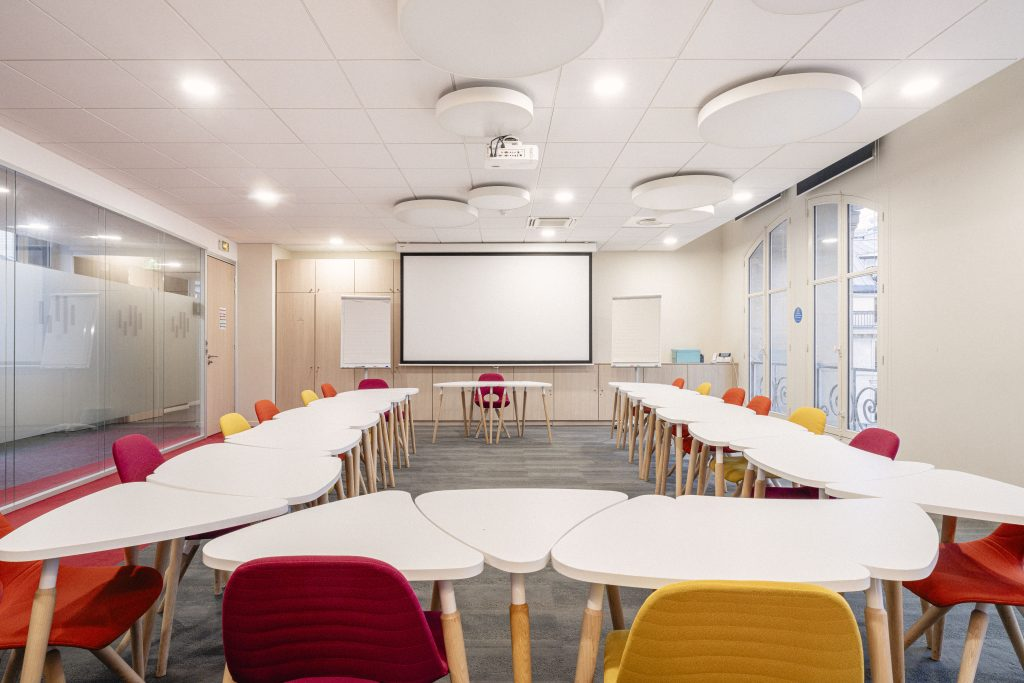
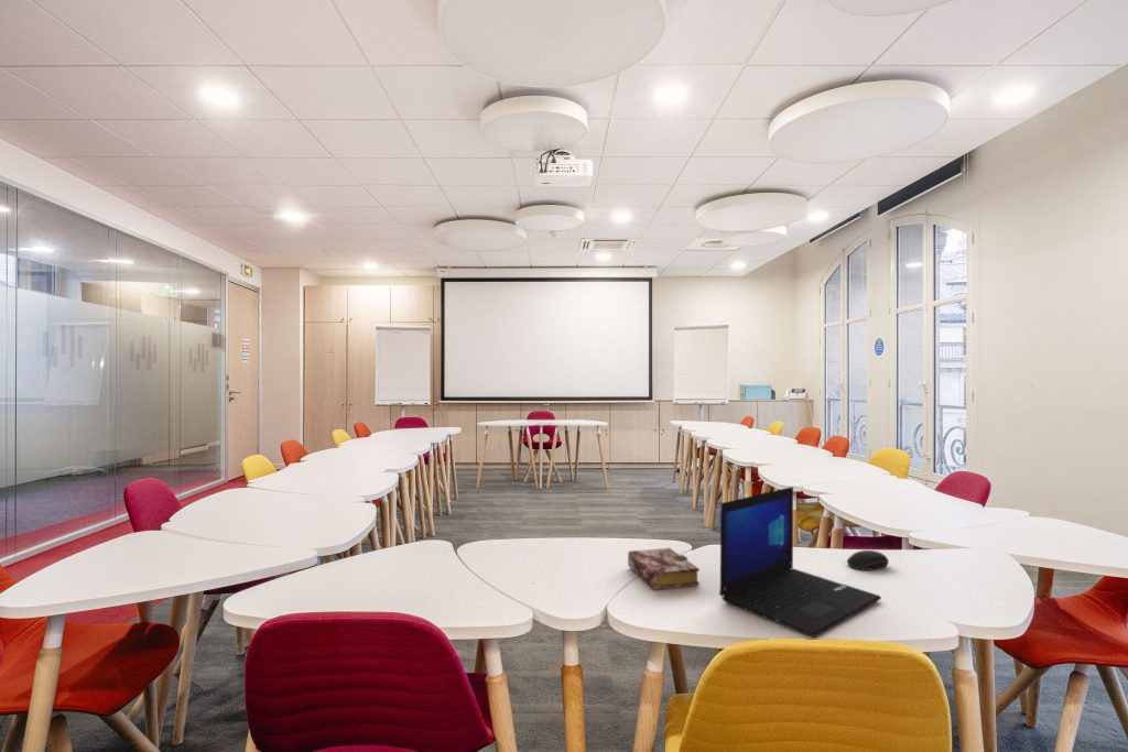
+ book (662, 567)
+ laptop (792, 551)
+ computer mouse (867, 558)
